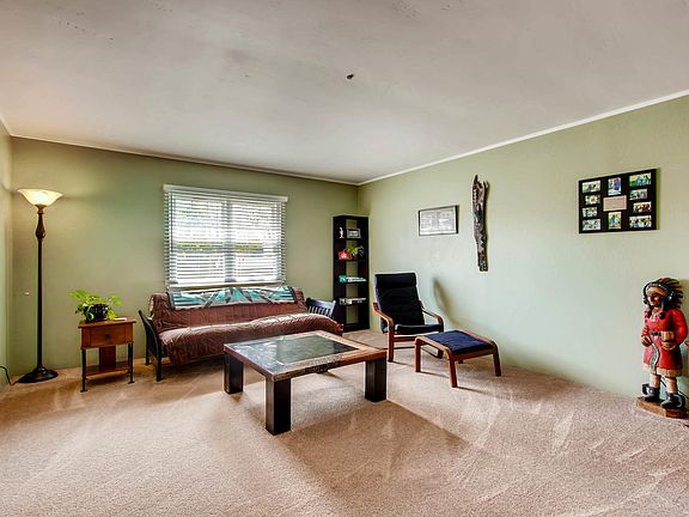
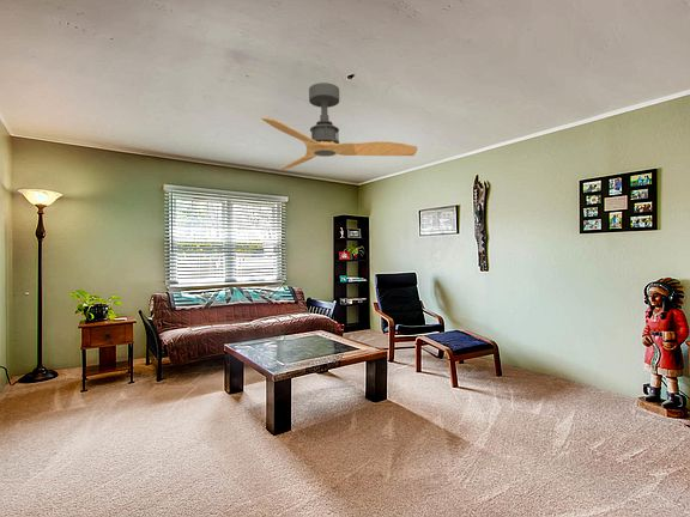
+ ceiling fan (338, 128)
